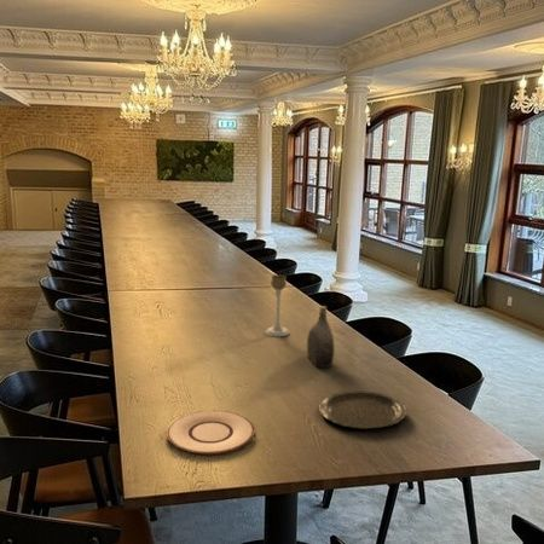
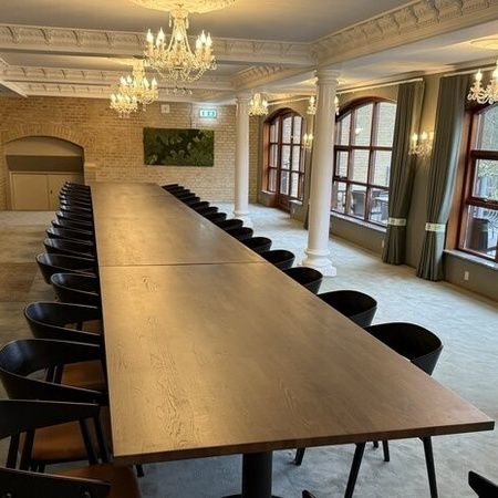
- water jug (320, 334)
- plate (210, 432)
- plate (361, 410)
- candle holder (278, 305)
